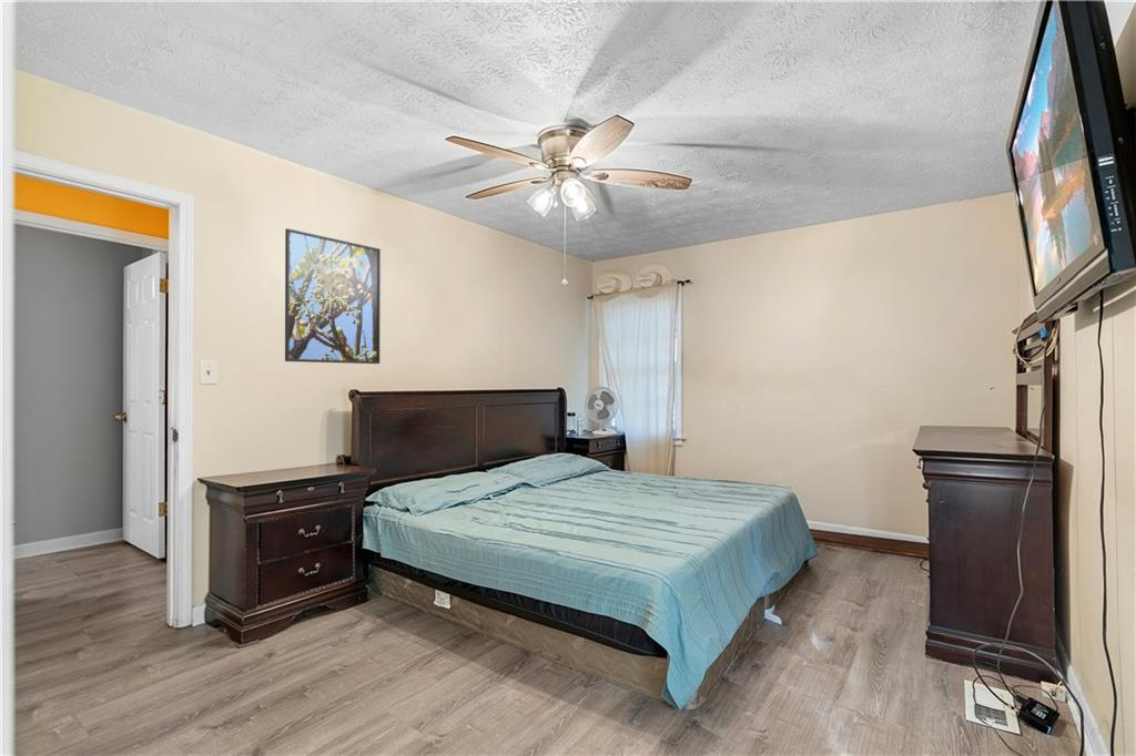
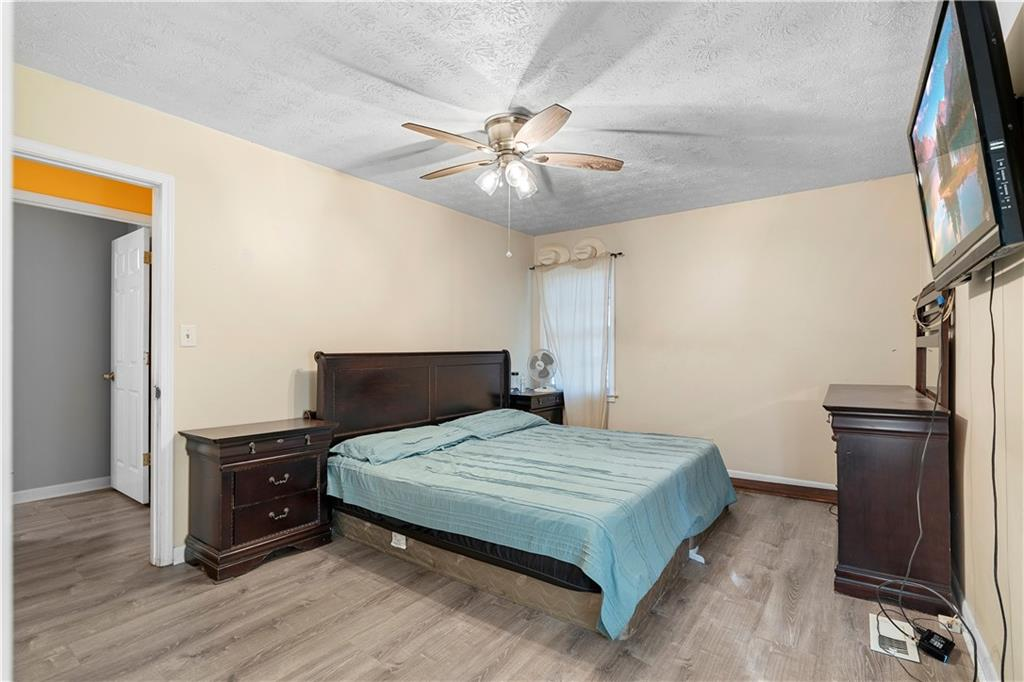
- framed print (335, 300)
